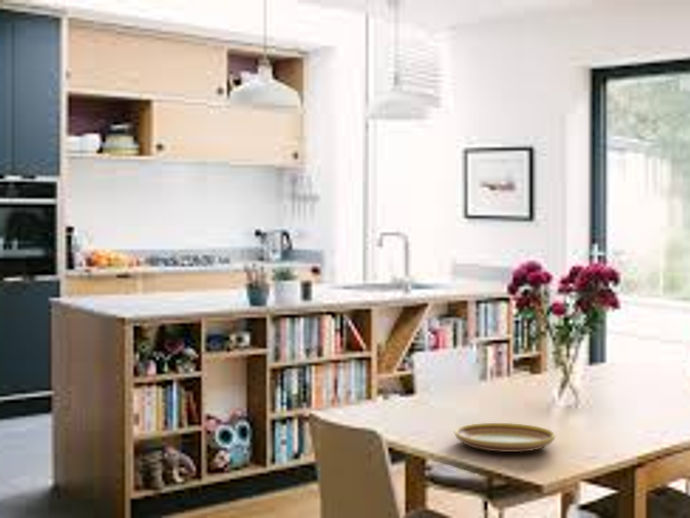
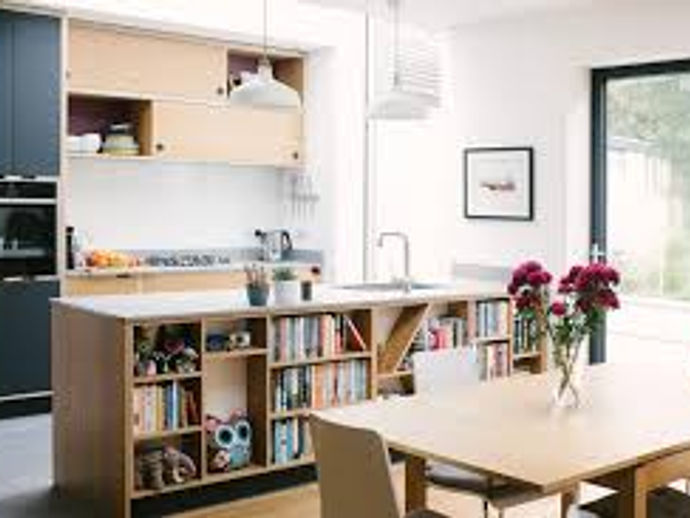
- plate (504, 438)
